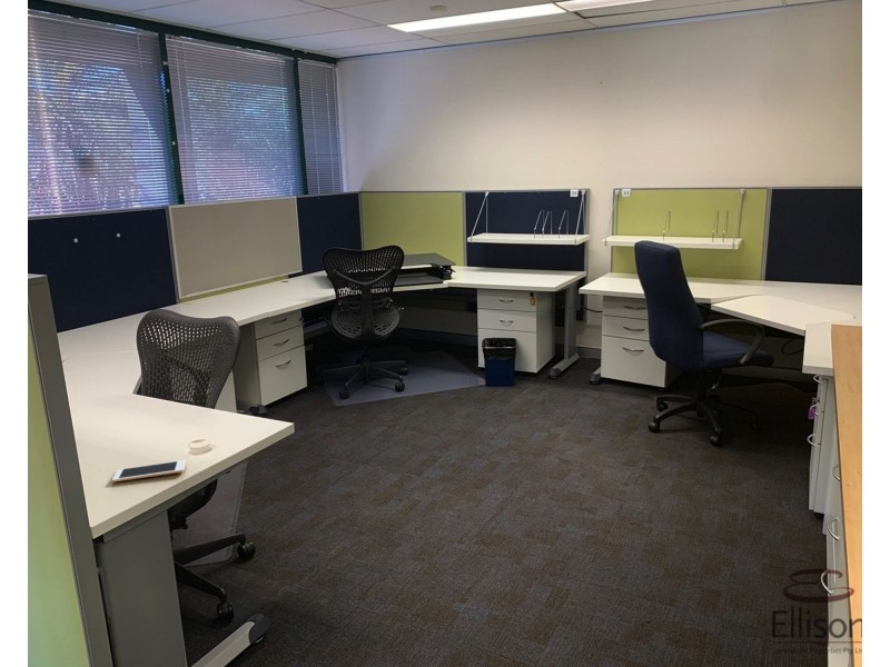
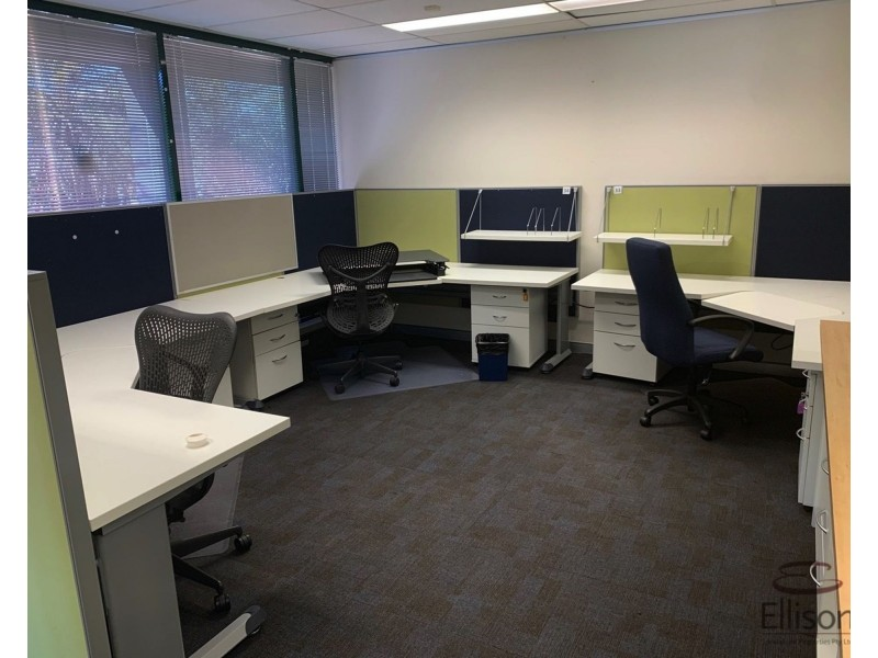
- cell phone (150, 470)
